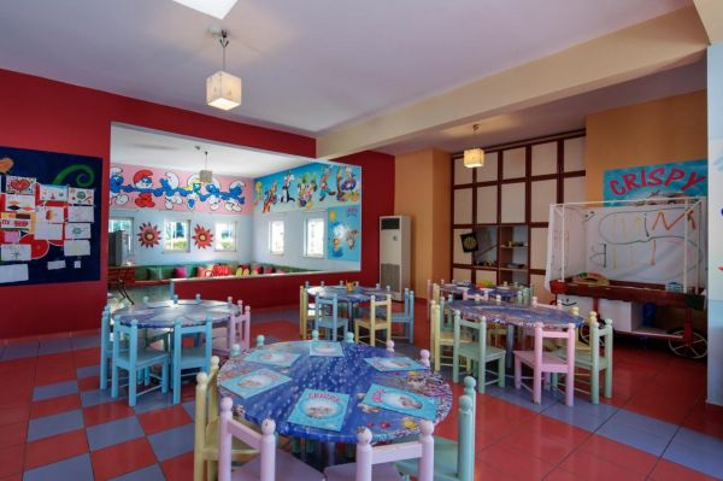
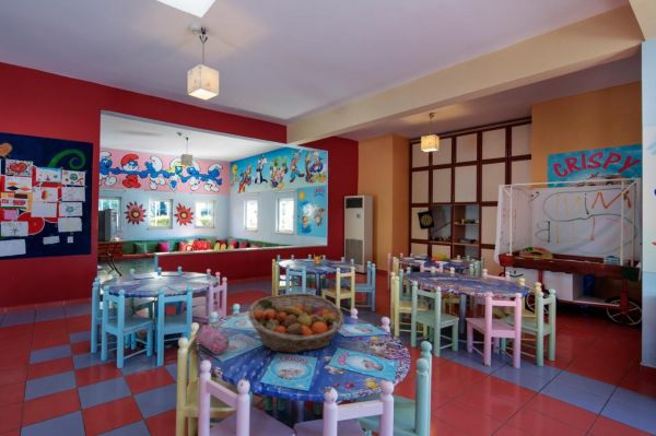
+ pencil case (211, 338)
+ fruit basket (296, 320)
